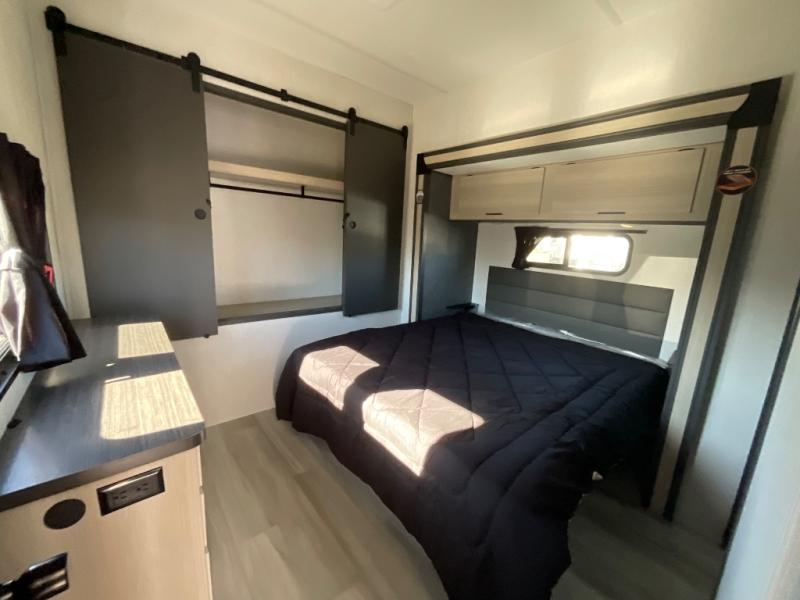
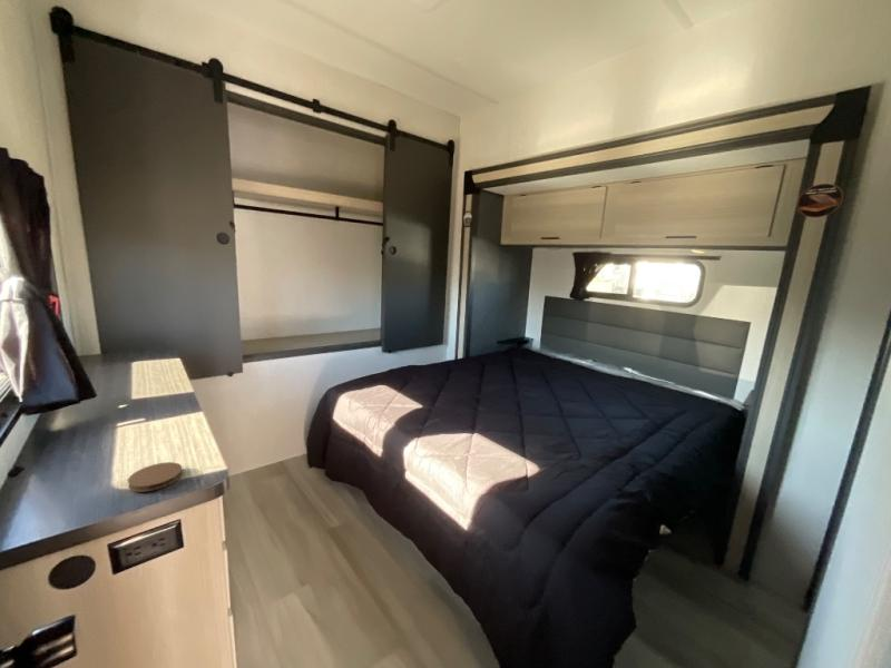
+ coaster (156, 475)
